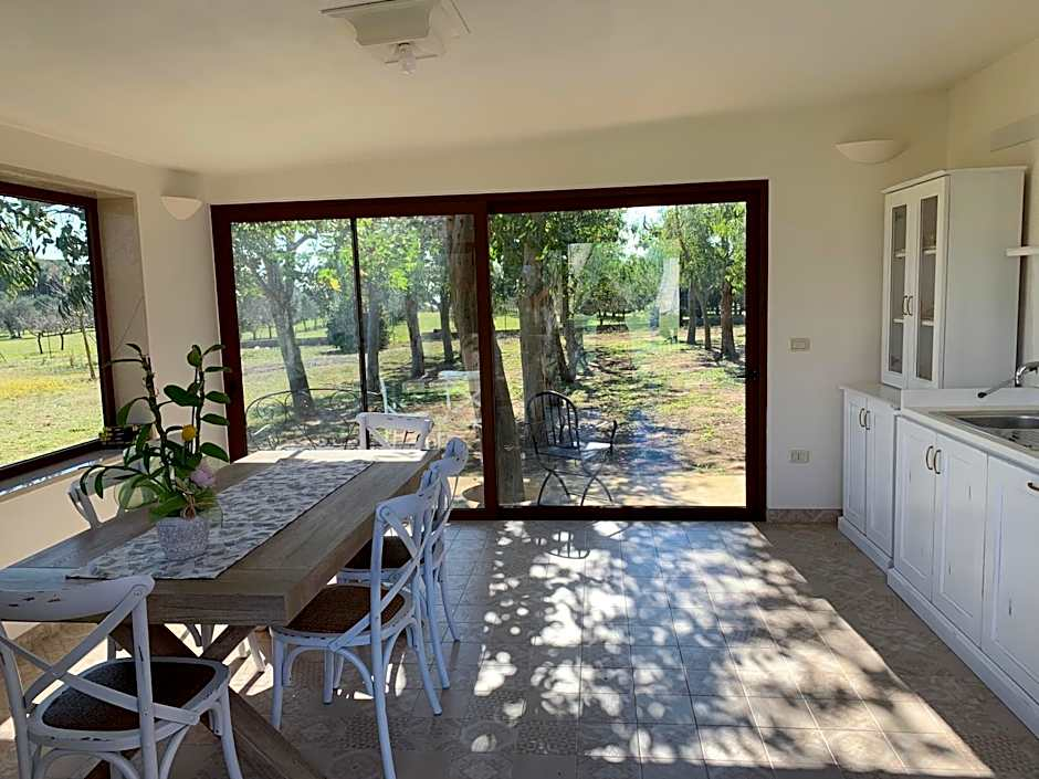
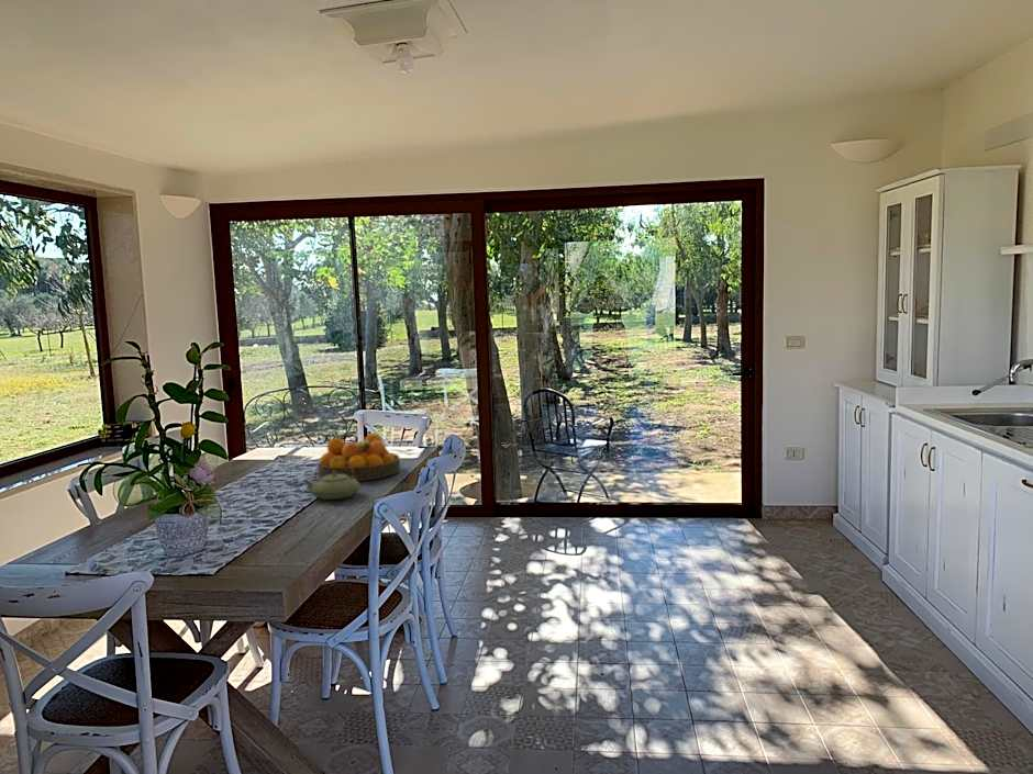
+ fruit bowl (358, 453)
+ teapot (331, 476)
